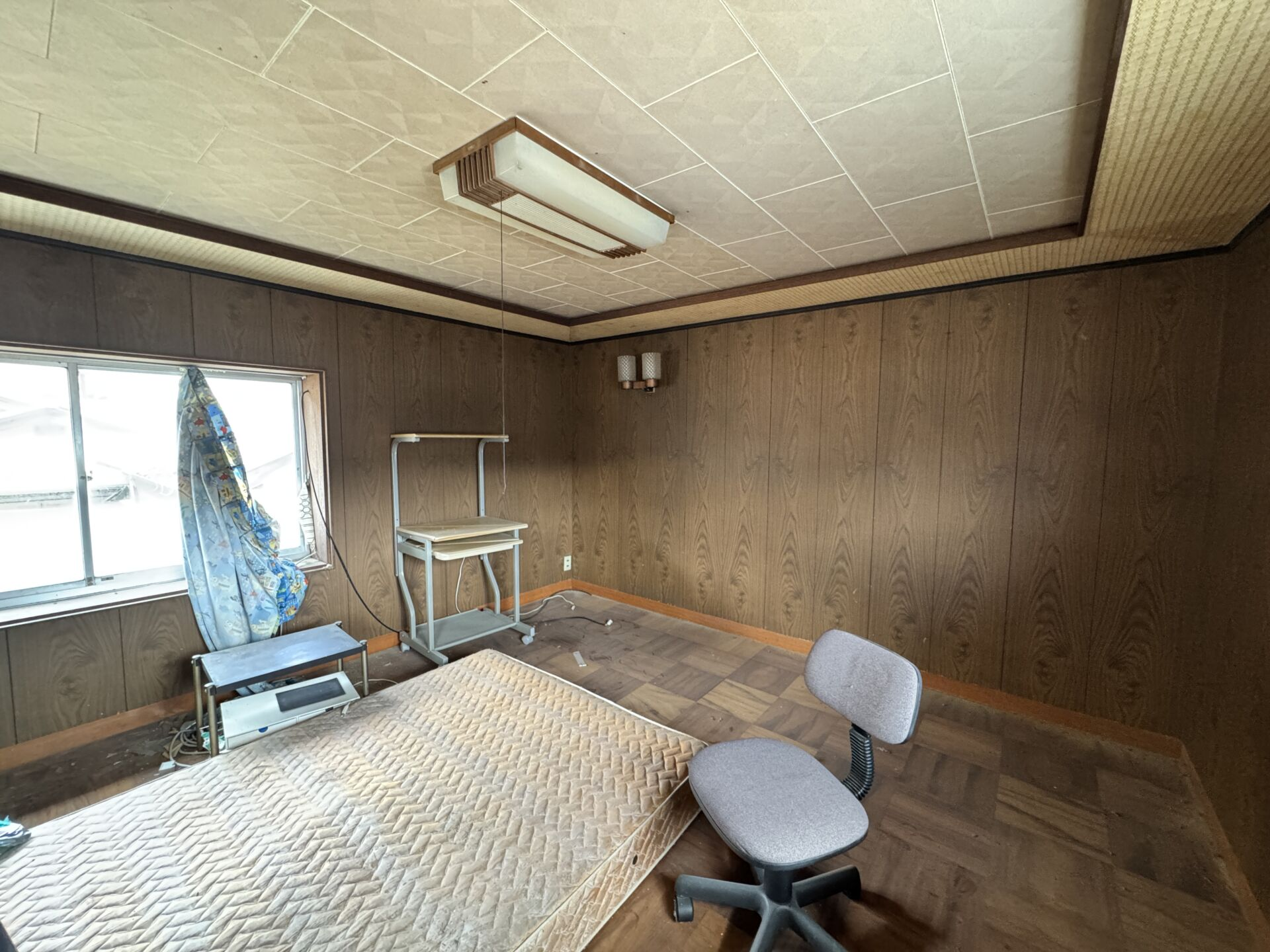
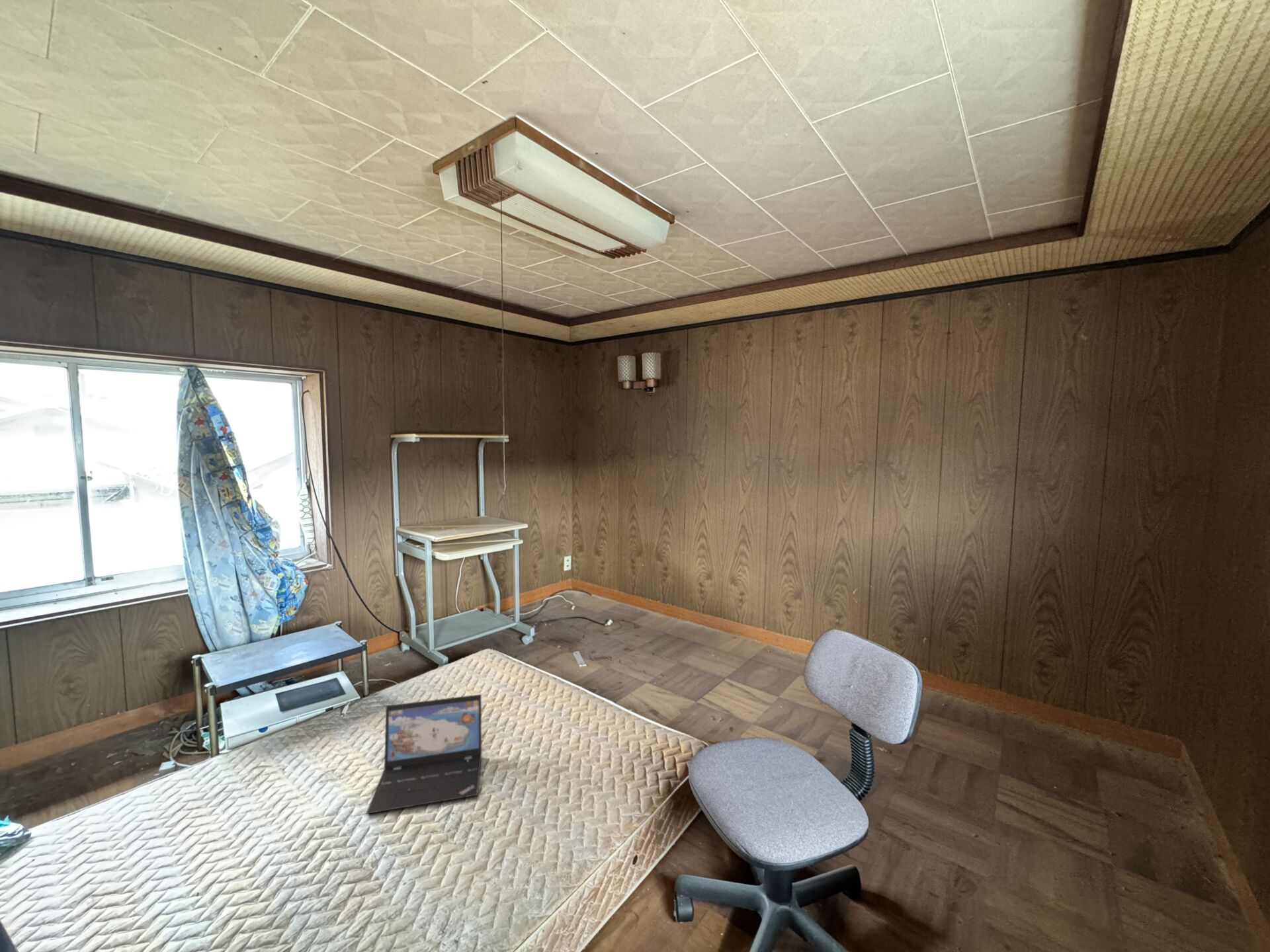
+ laptop (429, 749)
